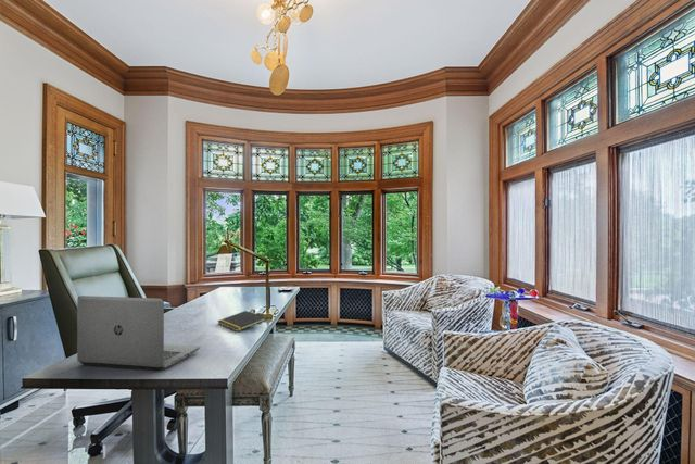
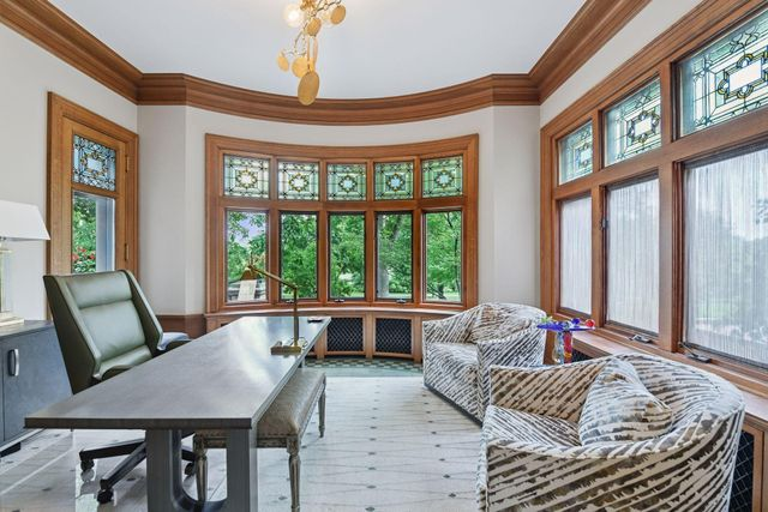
- laptop (142, 325)
- notepad (241, 319)
